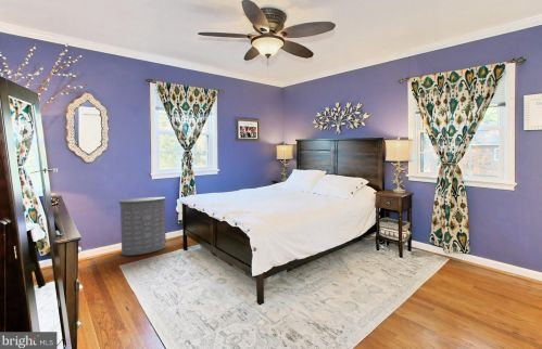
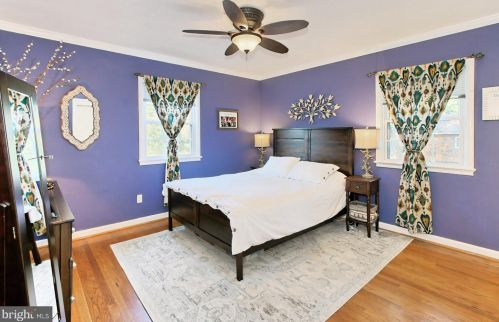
- laundry hamper (143, 224)
